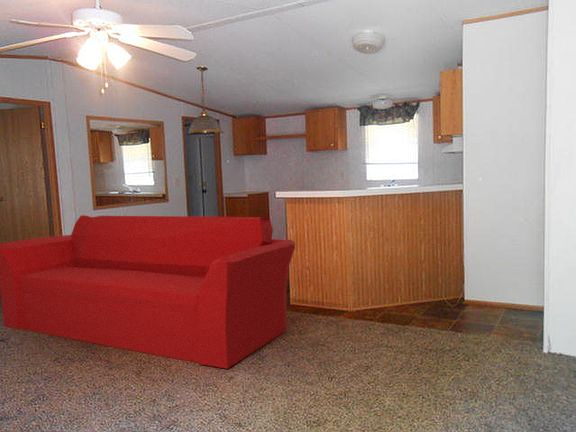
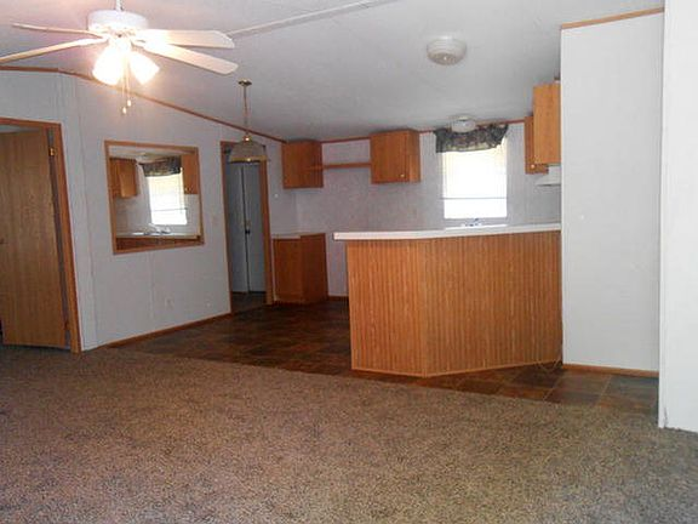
- sofa (140, 273)
